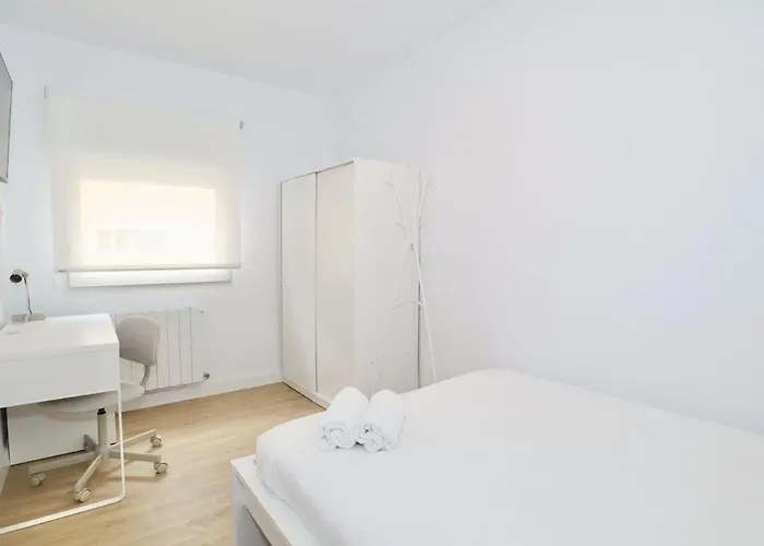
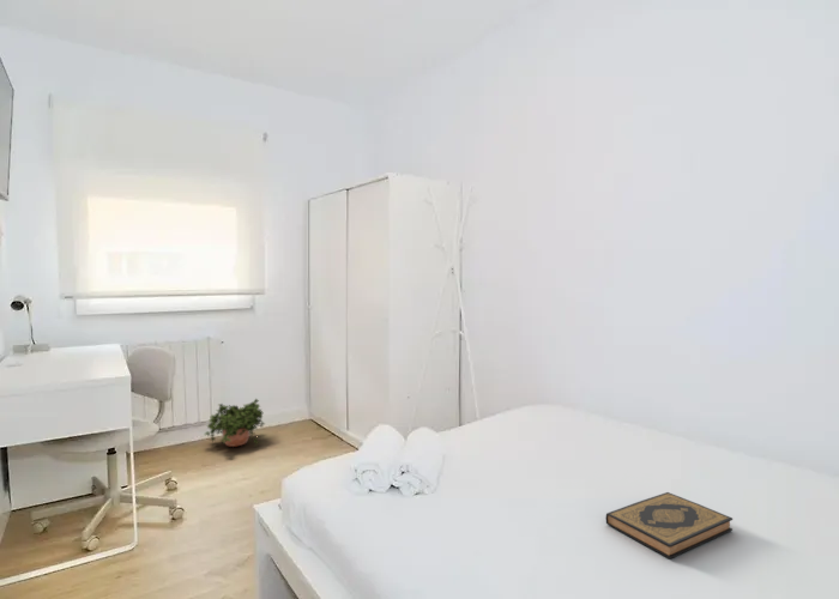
+ hardback book (668, 520)
+ potted plant (235, 423)
